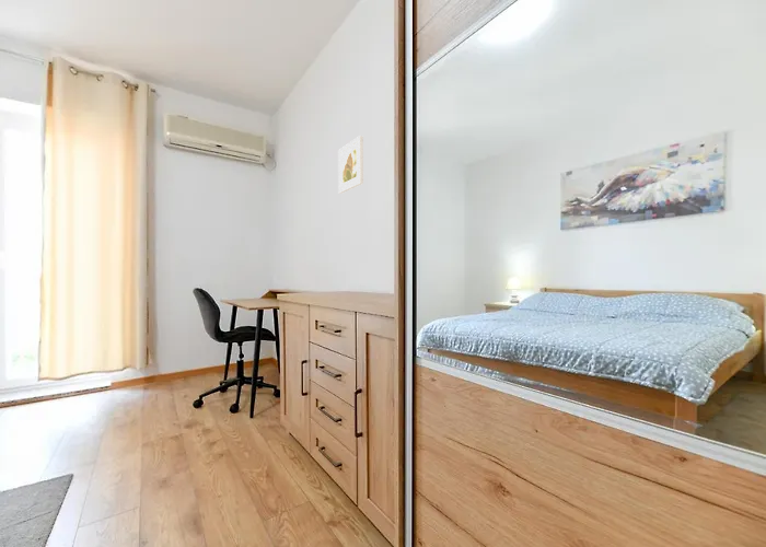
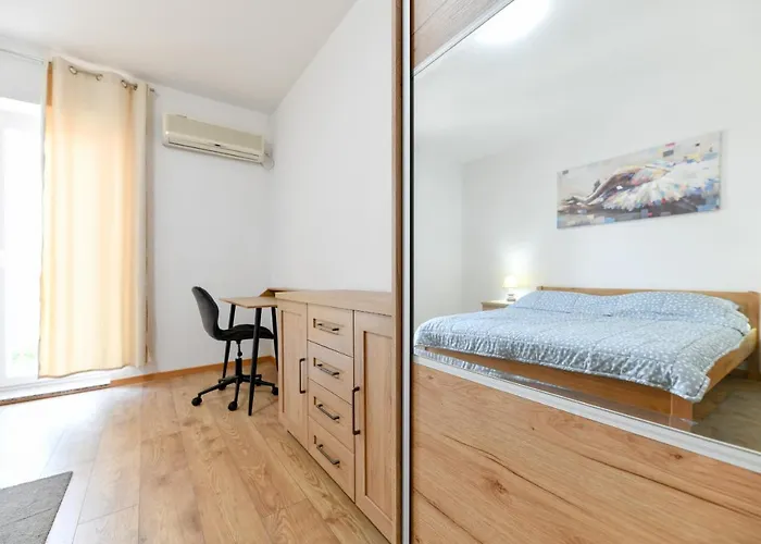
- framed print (349, 165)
